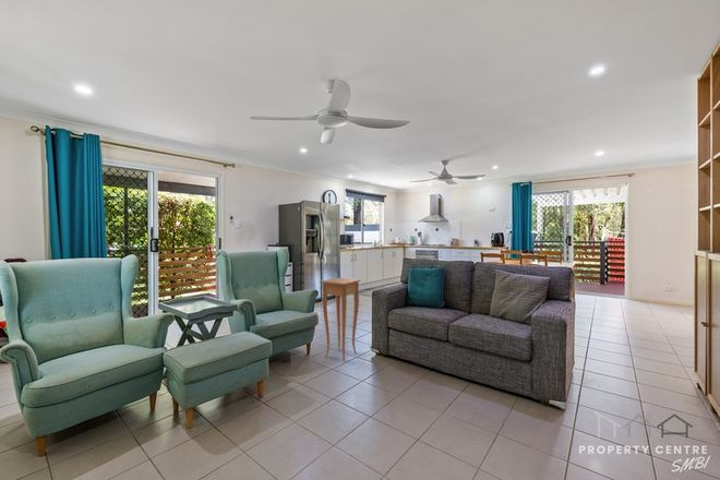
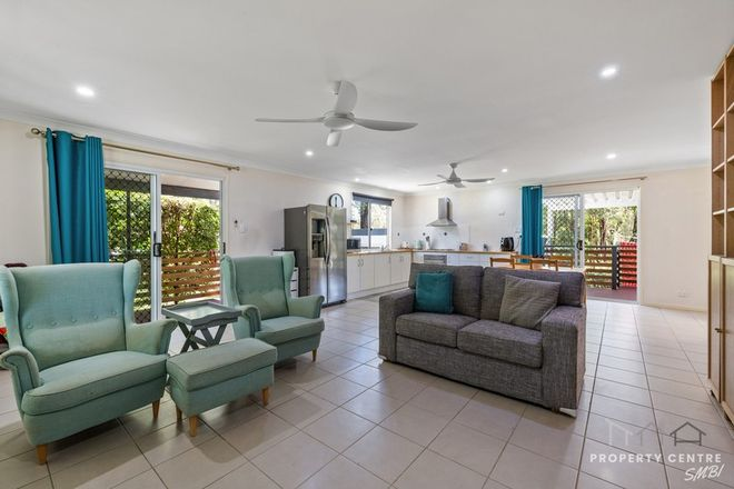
- side table (339, 317)
